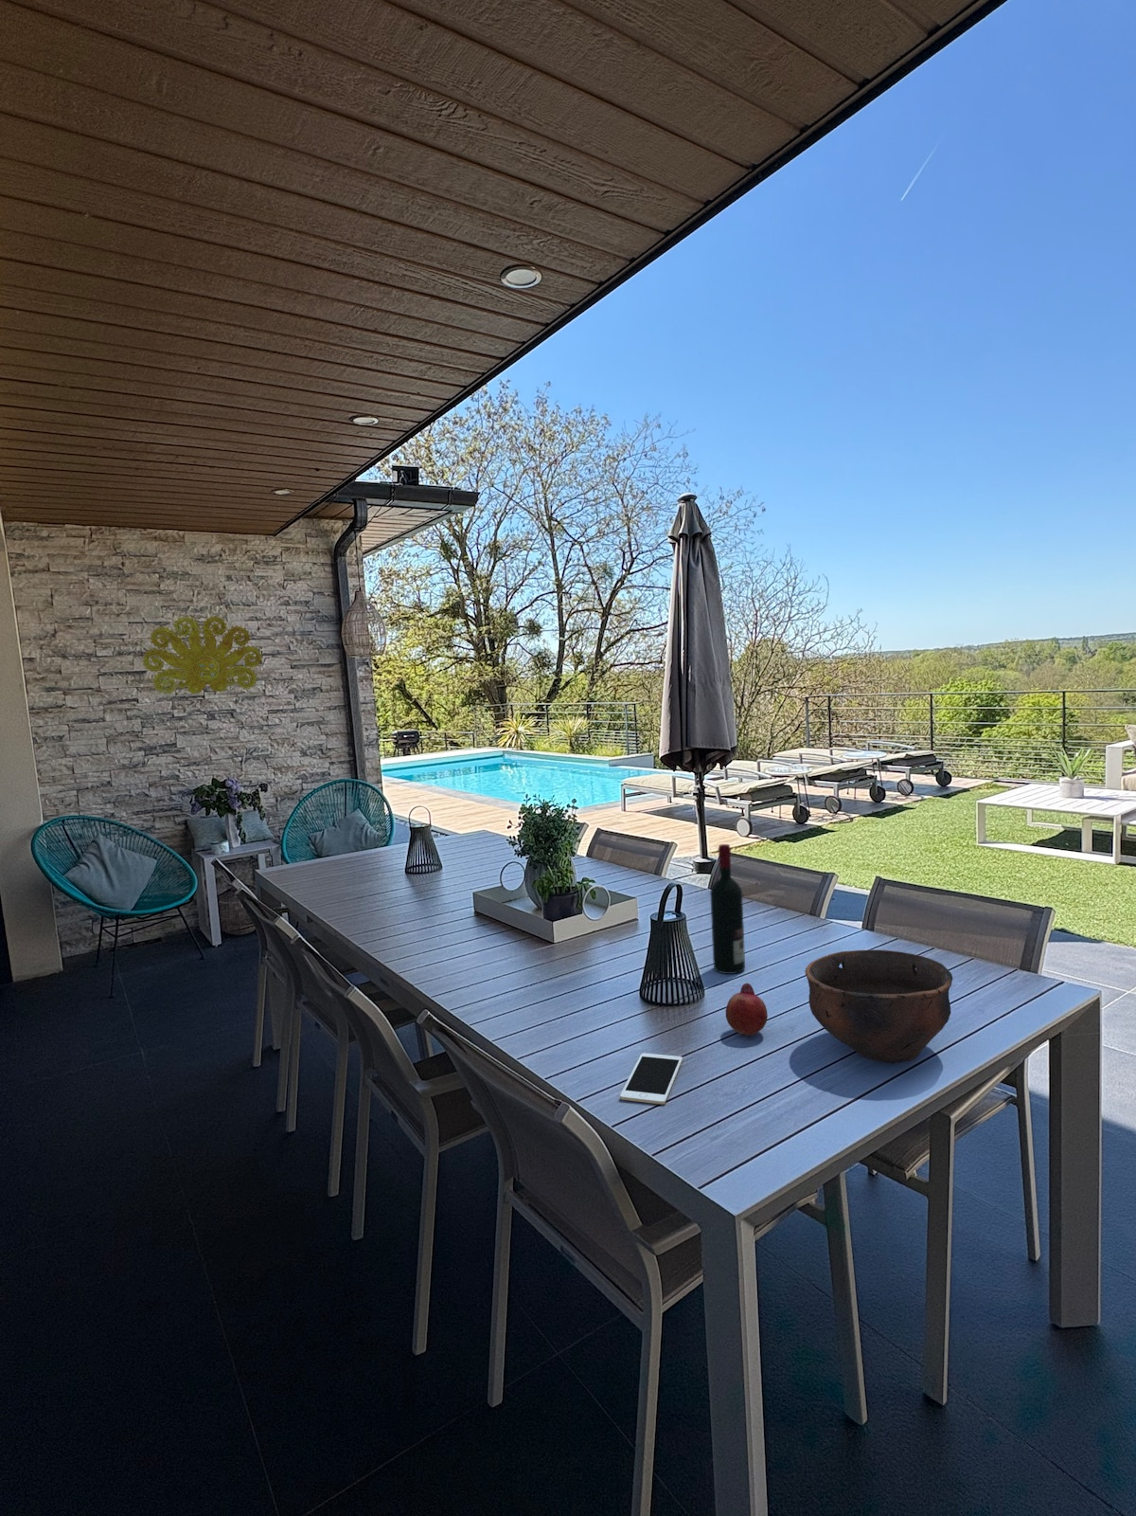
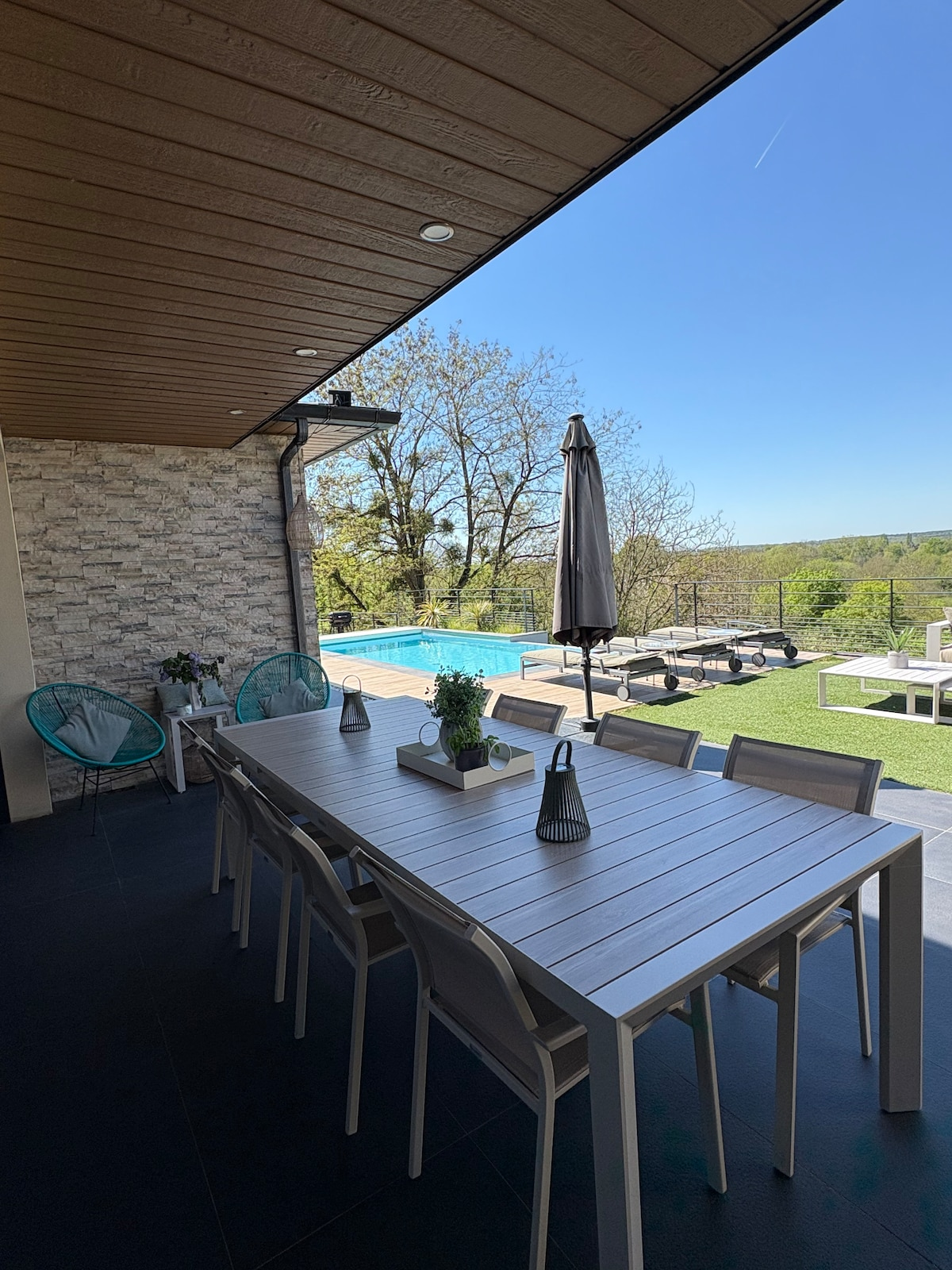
- cell phone (653, 1077)
- alcohol (726, 907)
- fruit (746, 1010)
- bowl (877, 1009)
- wall decoration (204, 654)
